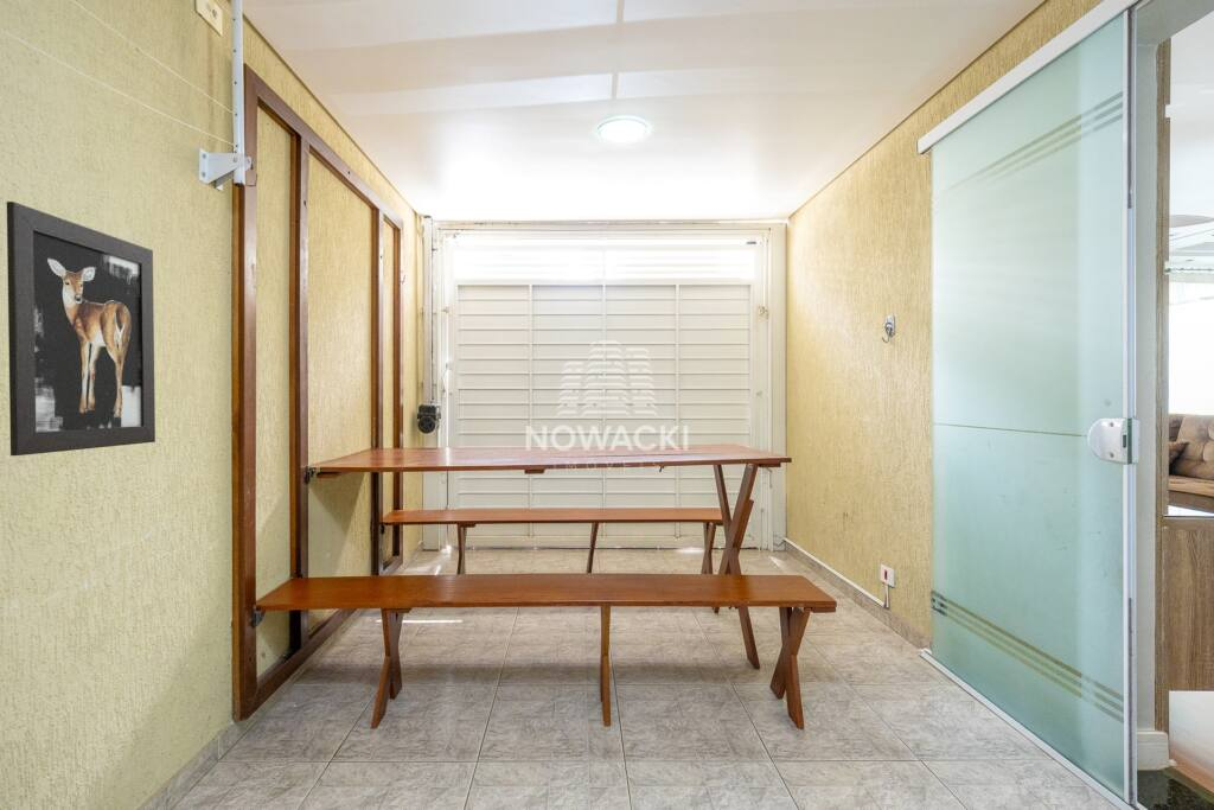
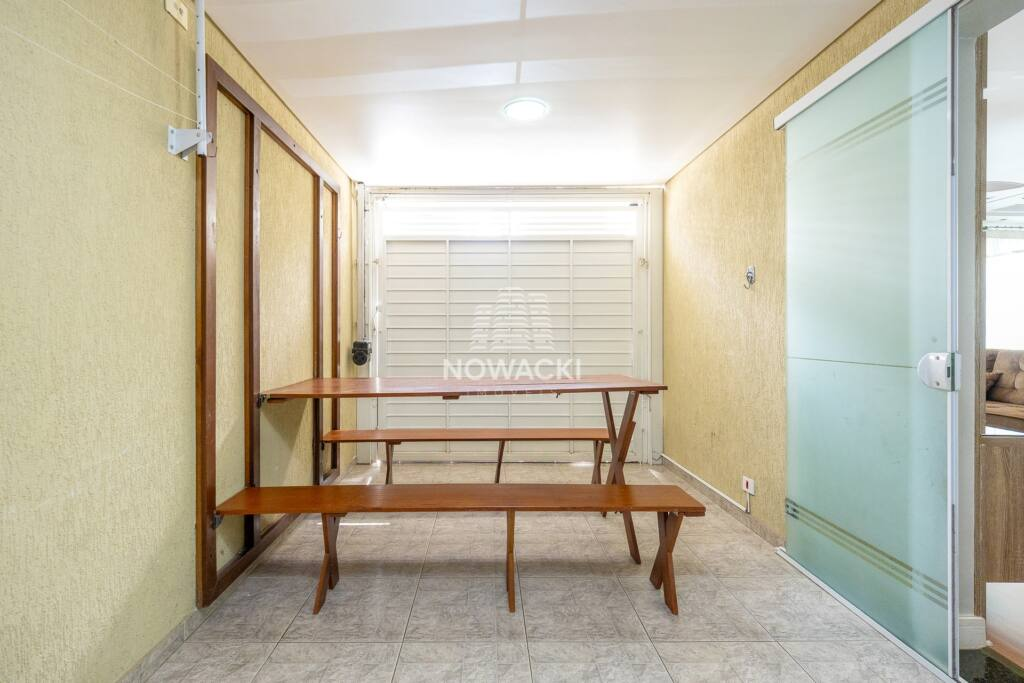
- wall art (91, 338)
